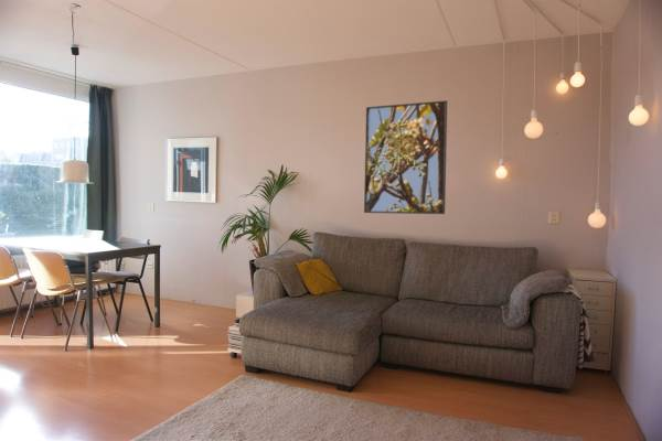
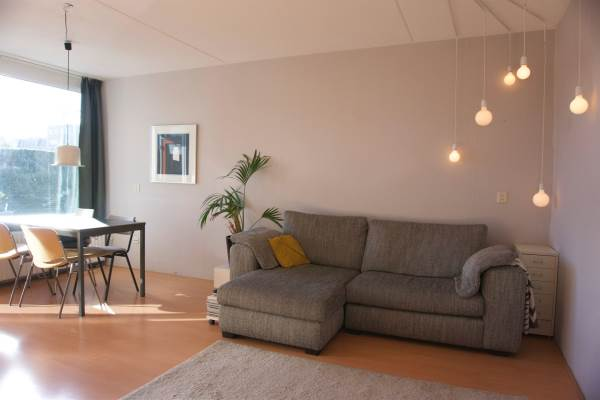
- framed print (404, 159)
